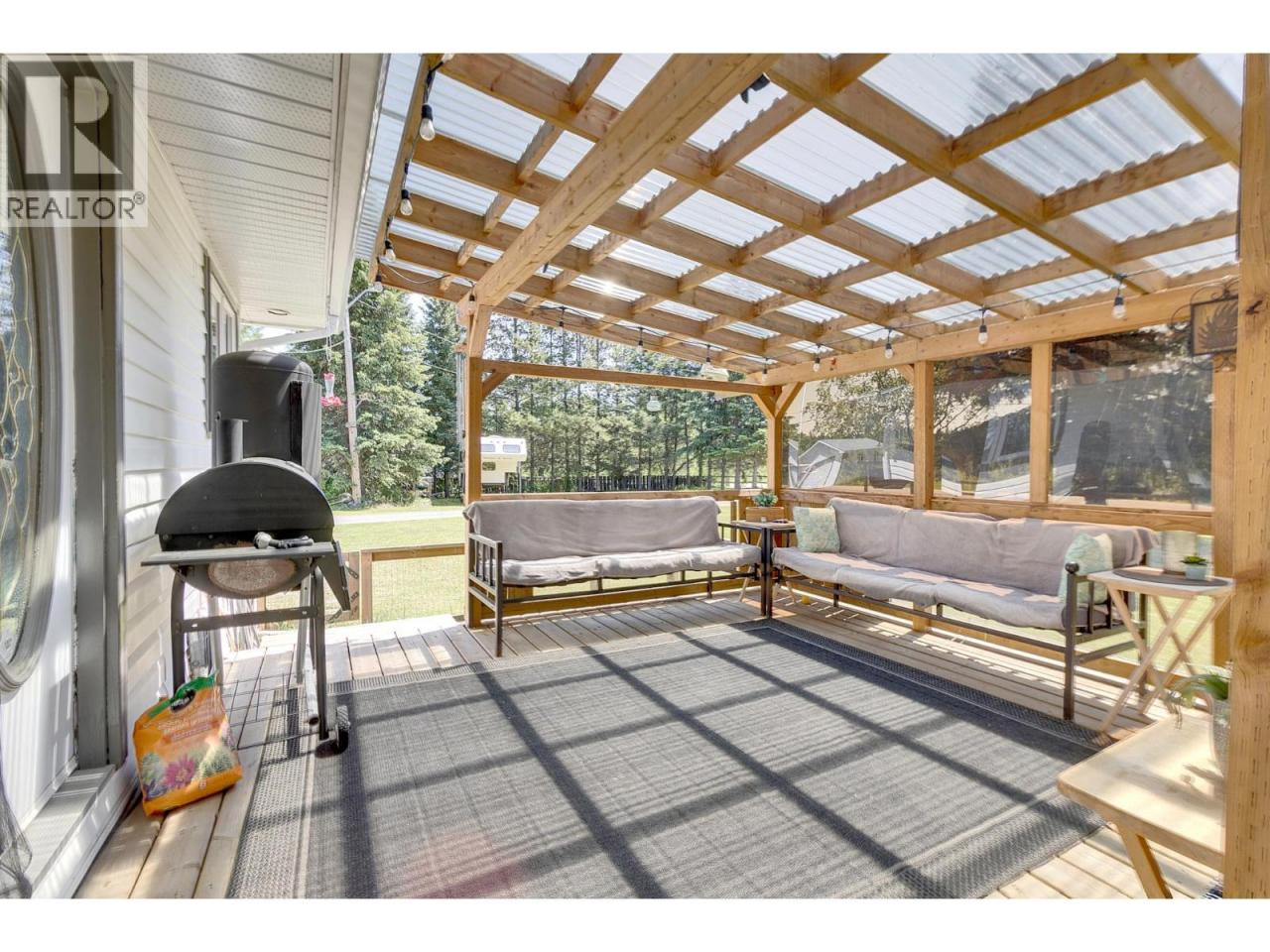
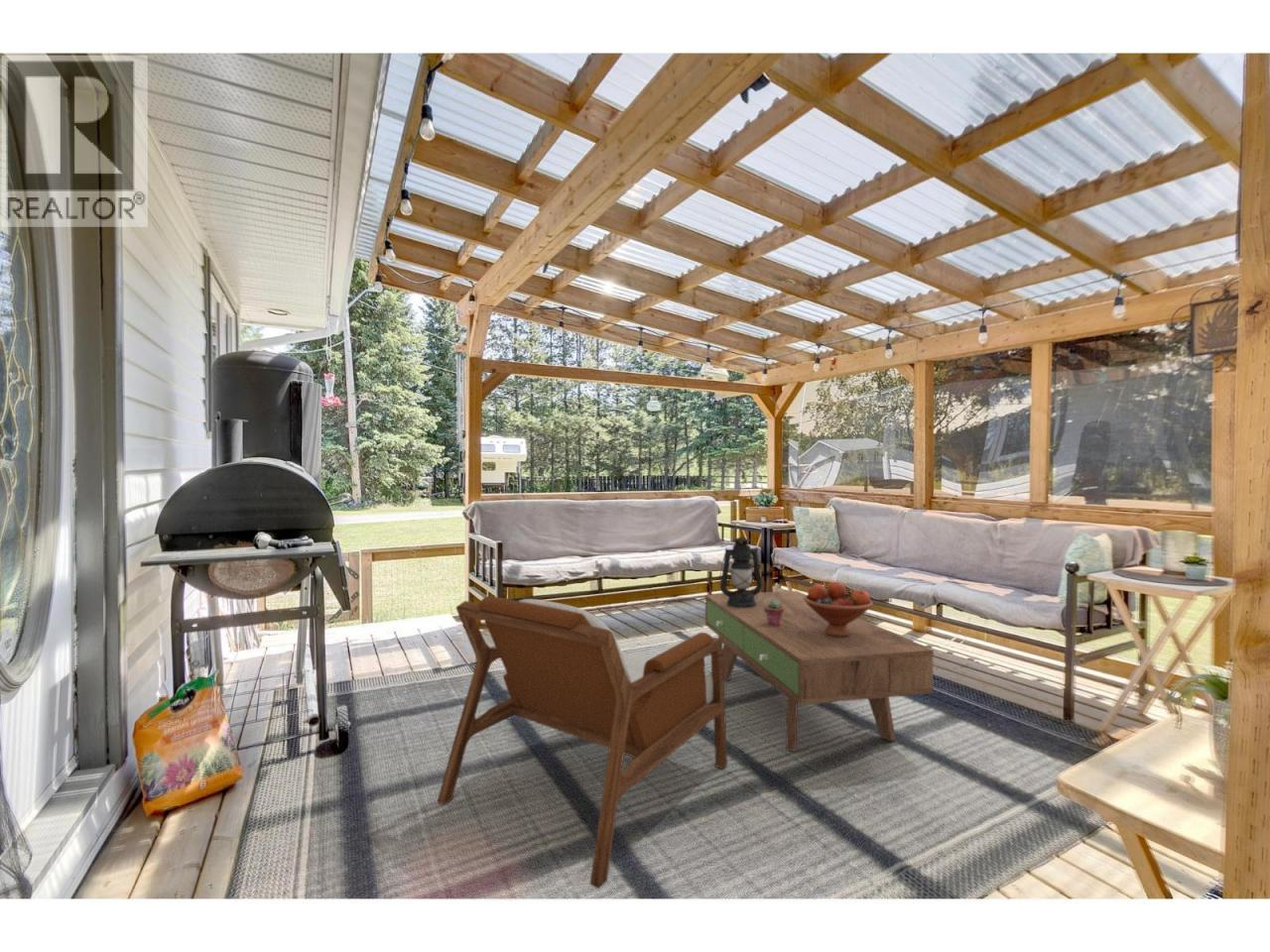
+ lantern (740, 569)
+ potted succulent (774, 611)
+ coffee table (795, 660)
+ armchair (591, 684)
+ fruit bowl (837, 609)
